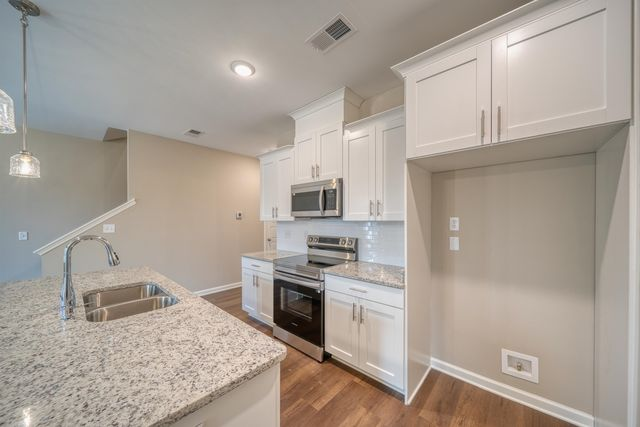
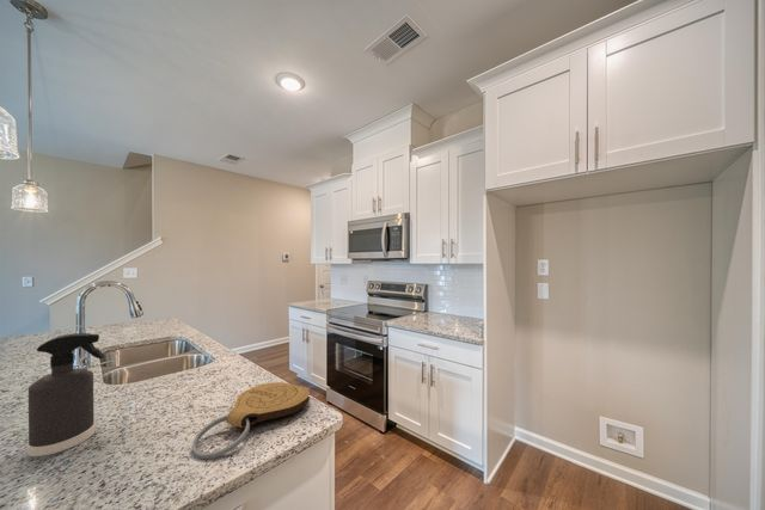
+ key chain (255, 410)
+ spray bottle (68, 387)
